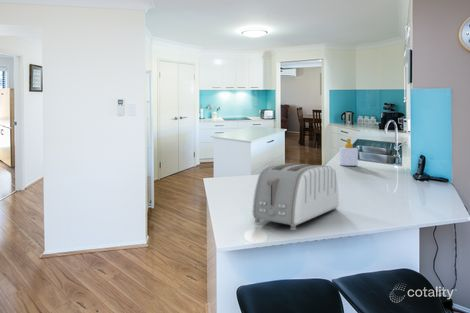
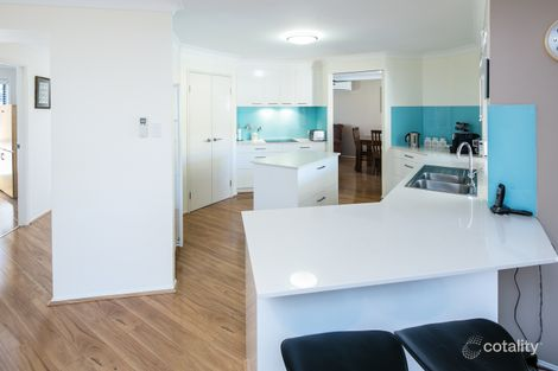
- soap bottle (348, 152)
- toaster (296, 191)
